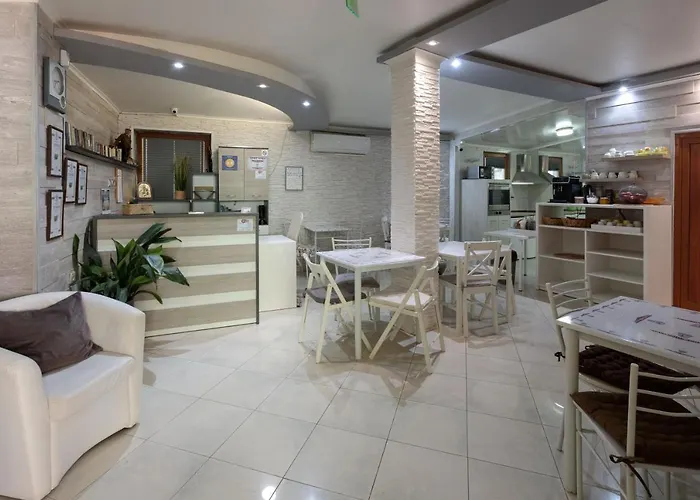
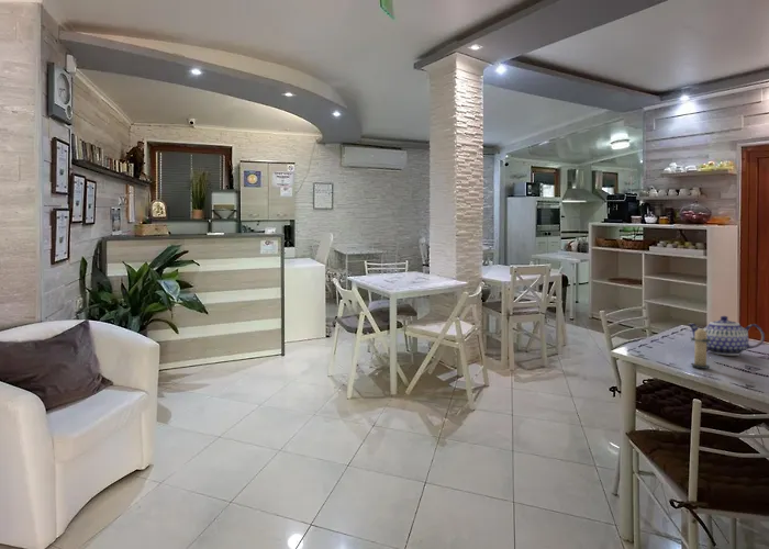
+ teapot (724, 334)
+ candle (700, 346)
